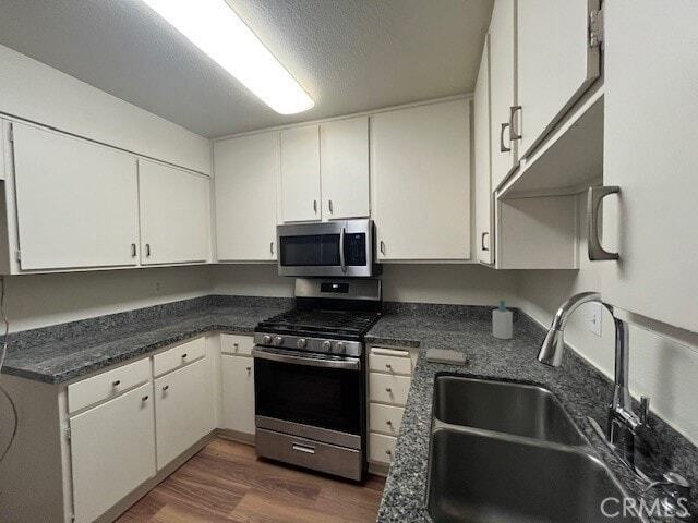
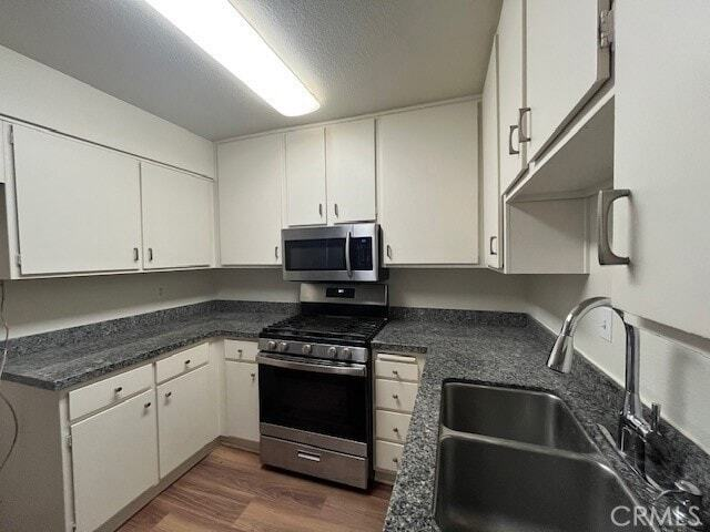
- washcloth (445, 356)
- soap bottle (502, 318)
